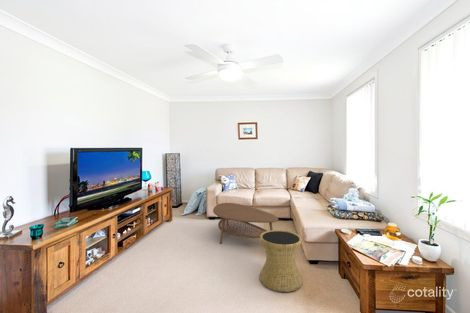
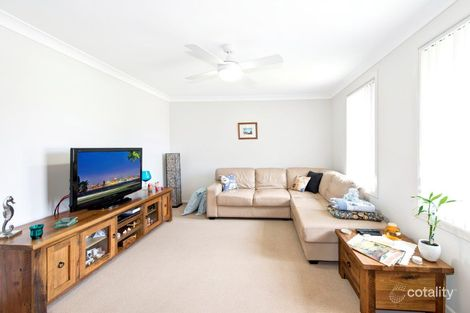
- coffee table (238, 224)
- side table (280, 258)
